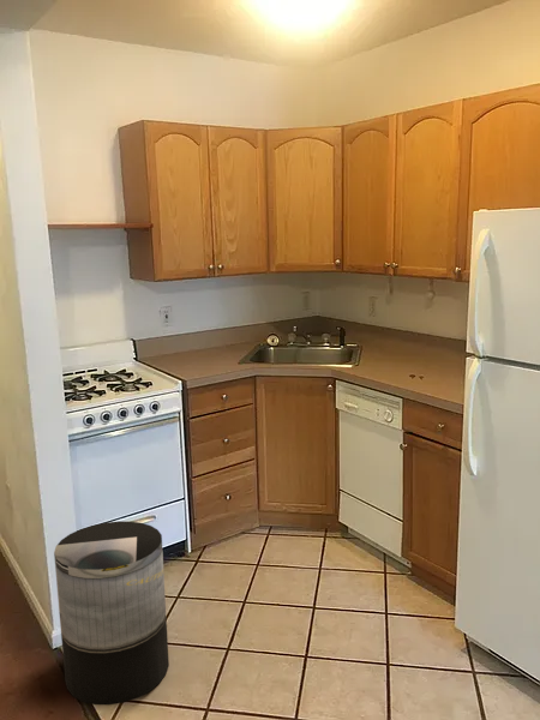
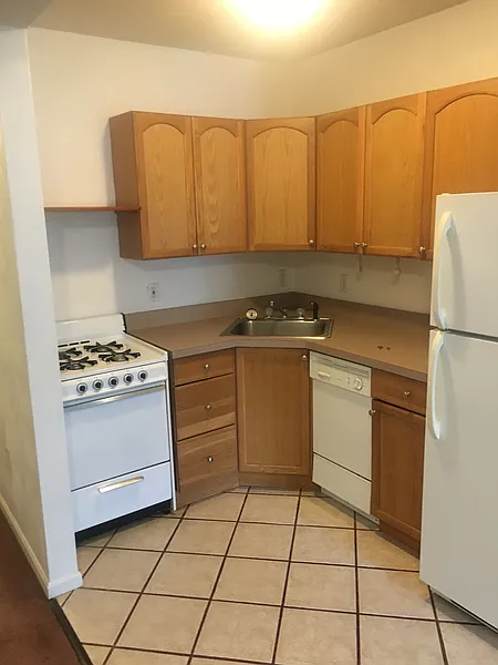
- trash can (113, 607)
